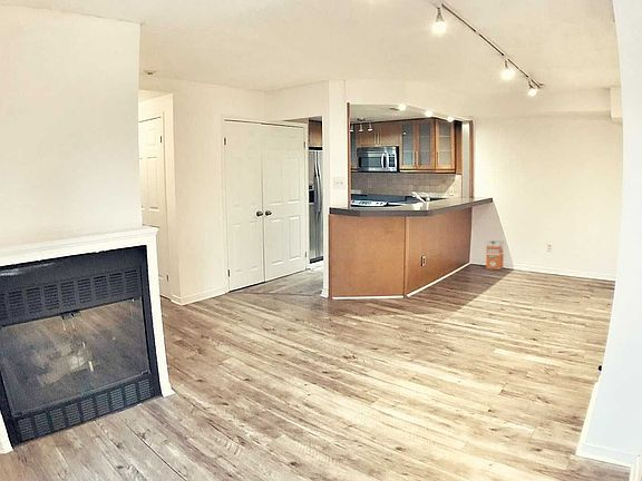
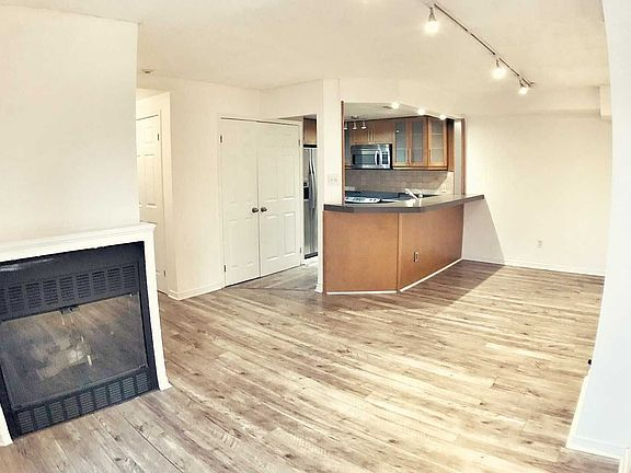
- waste bin (494, 254)
